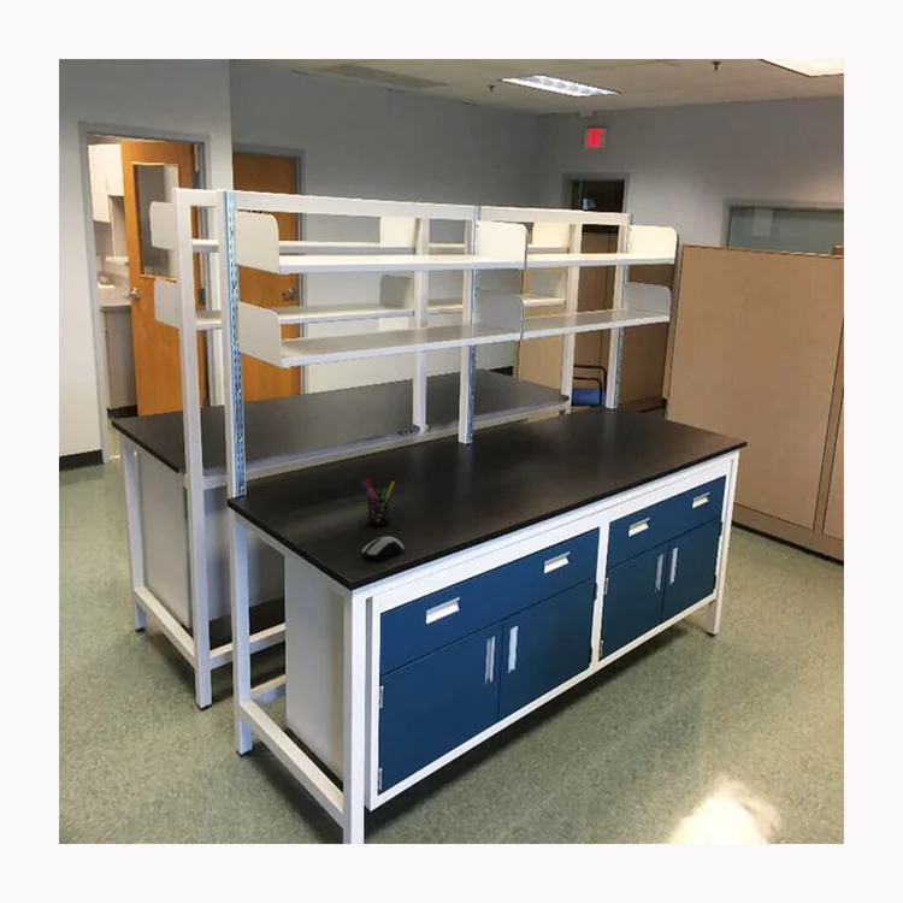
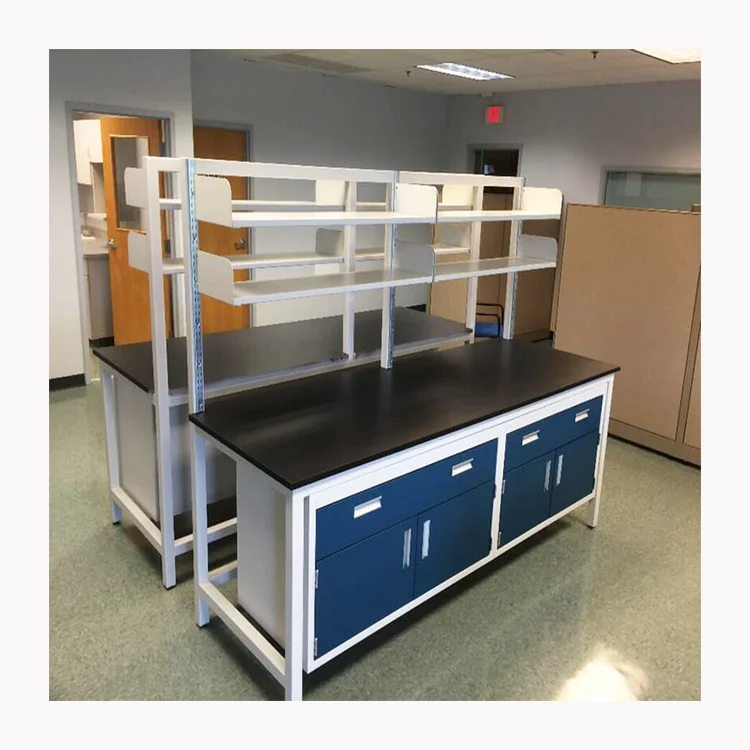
- computer mouse (383, 545)
- pen holder (378, 500)
